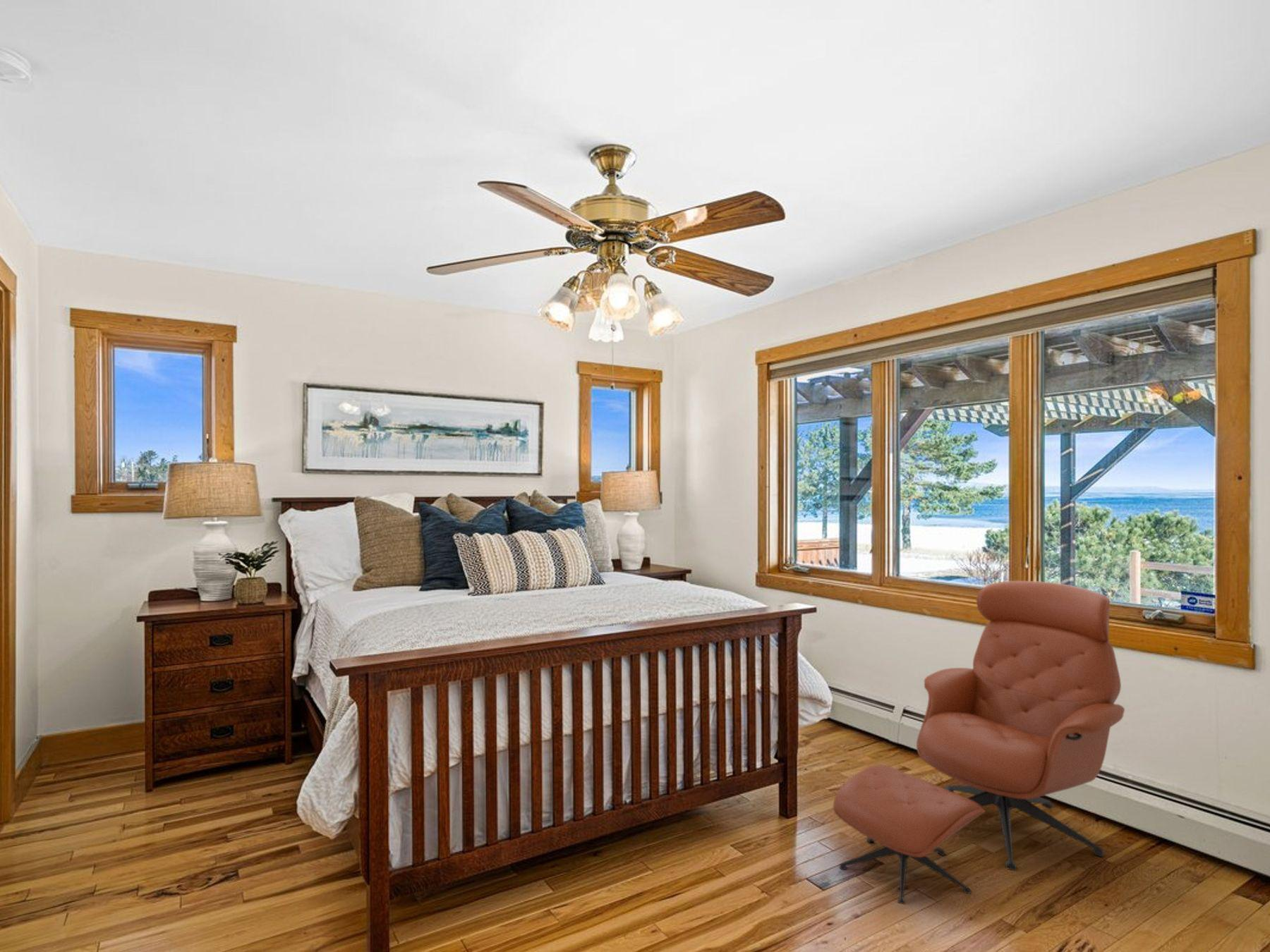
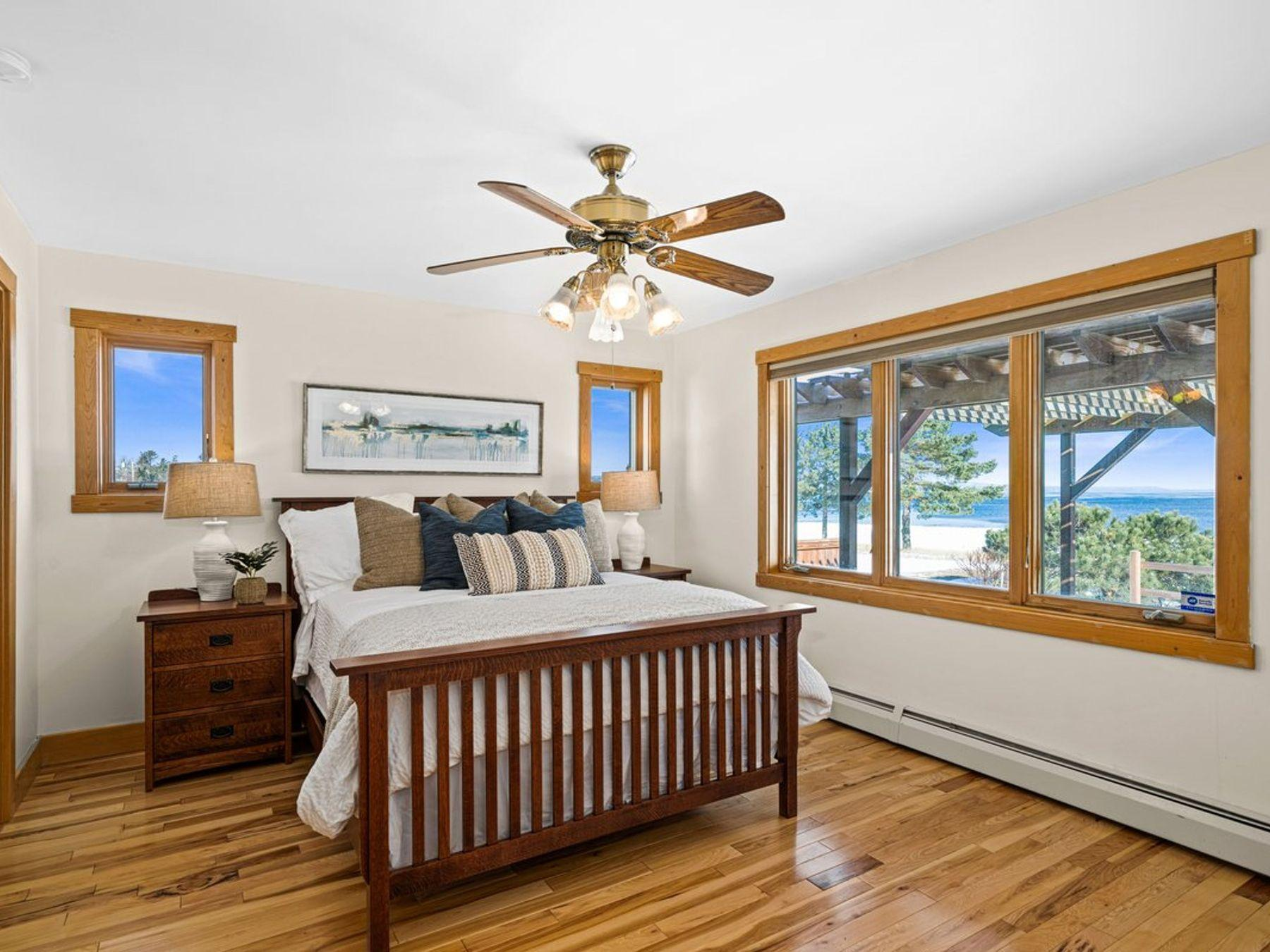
- lounge chair (972, 717)
